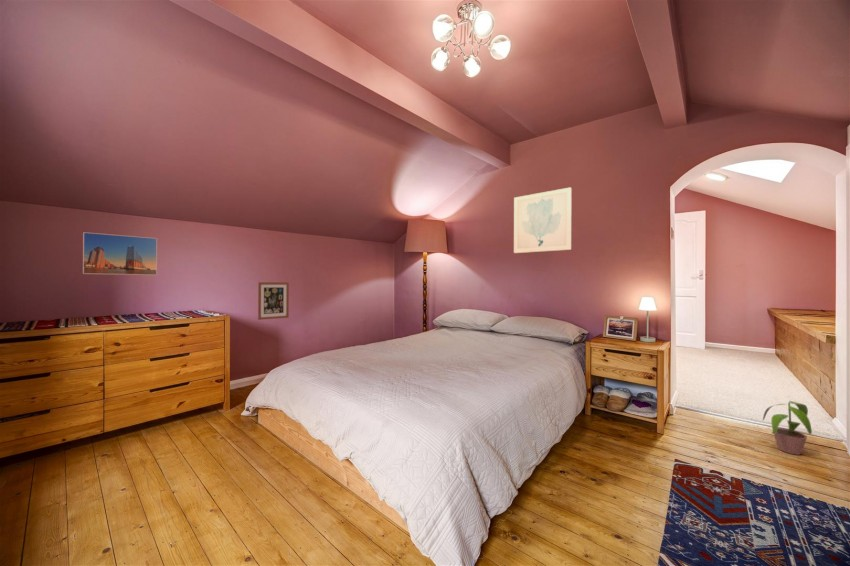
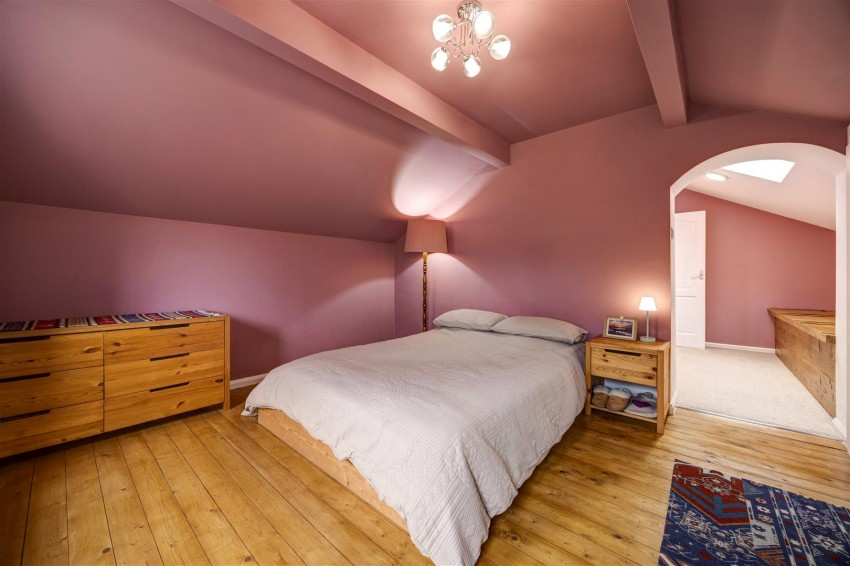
- wall art (541, 222)
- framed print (122, 255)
- wall art (273, 300)
- potted plant (789, 426)
